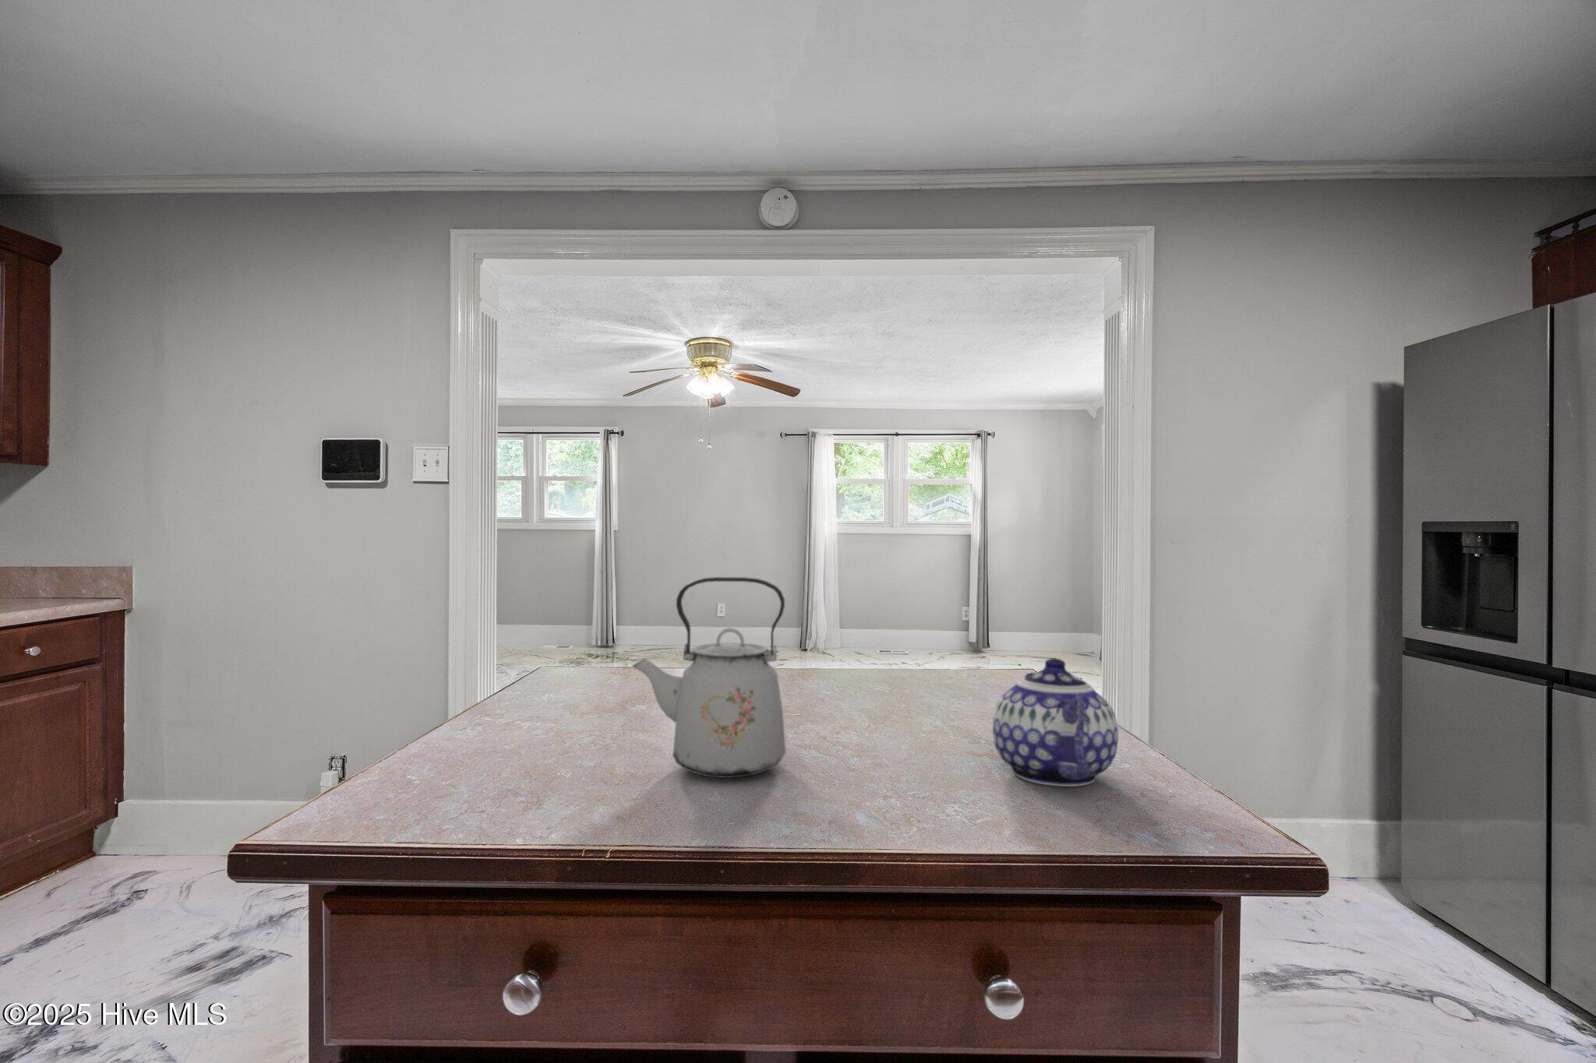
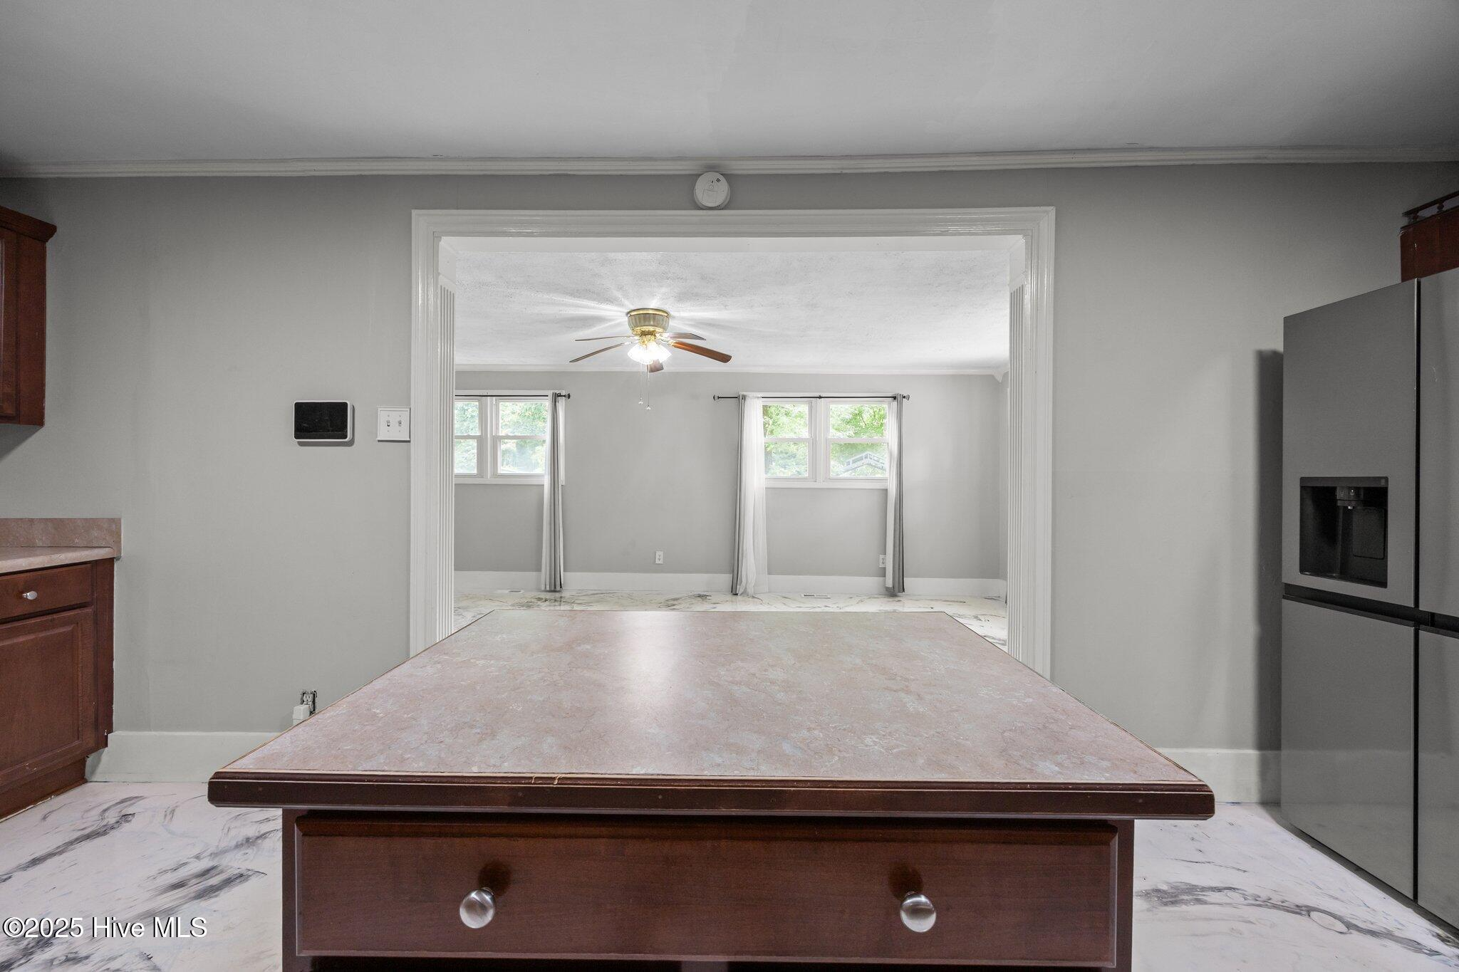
- kettle (708, 671)
- teapot (1055, 717)
